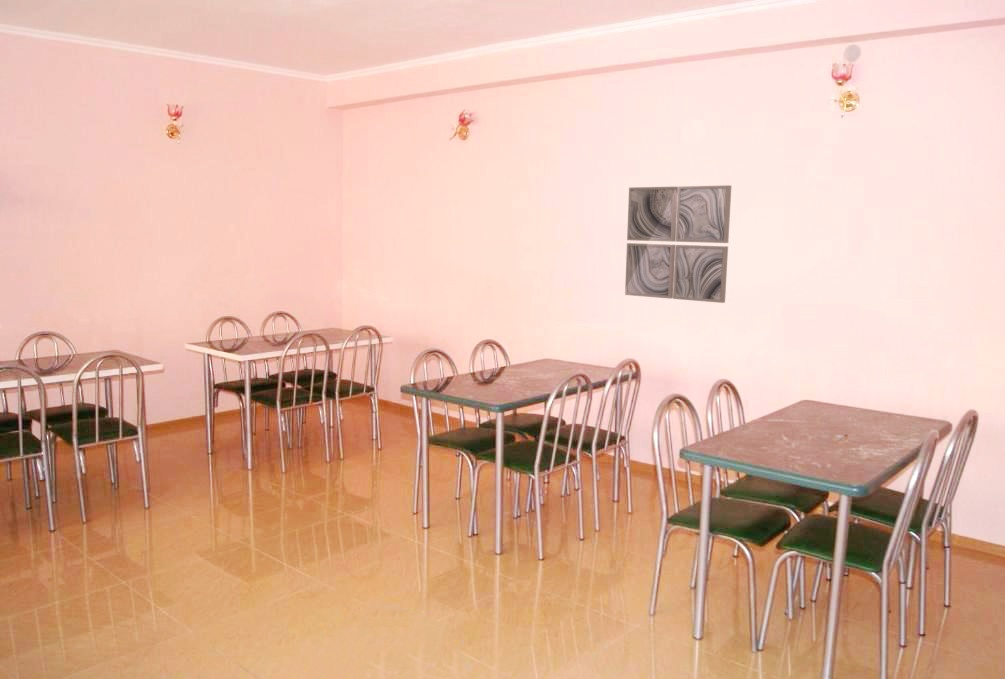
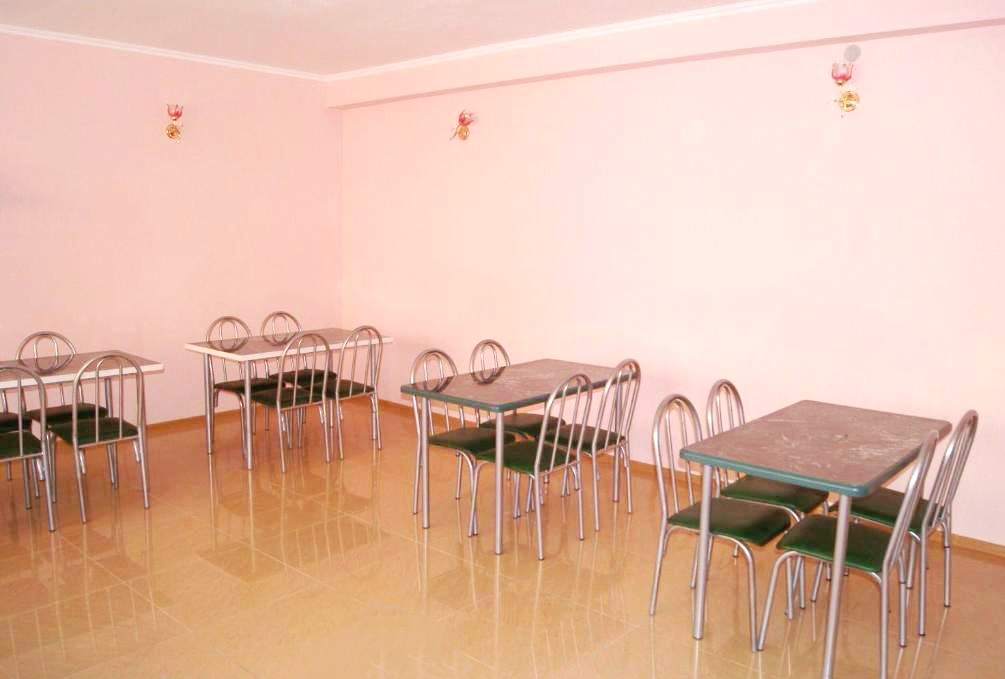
- wall art (674, 241)
